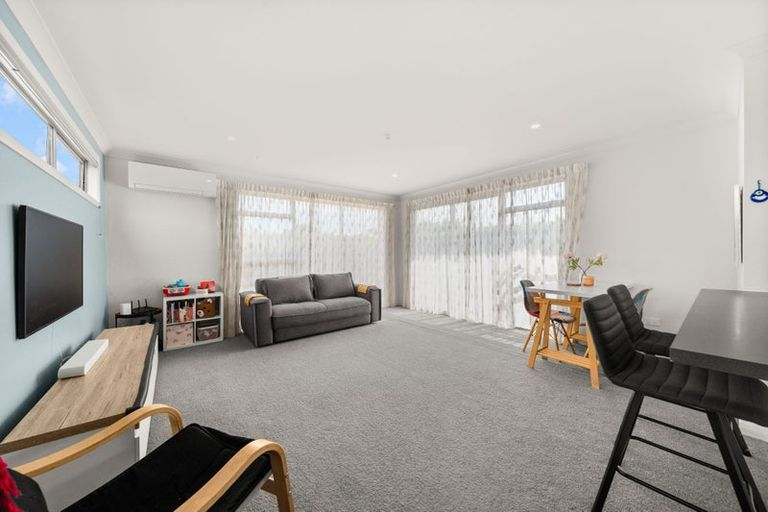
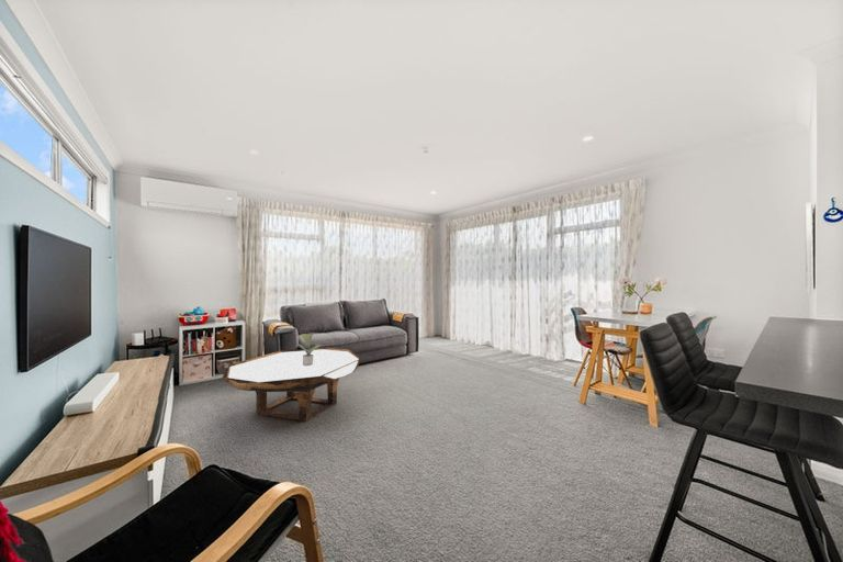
+ coffee table (297, 384)
+ potted plant (310, 348)
